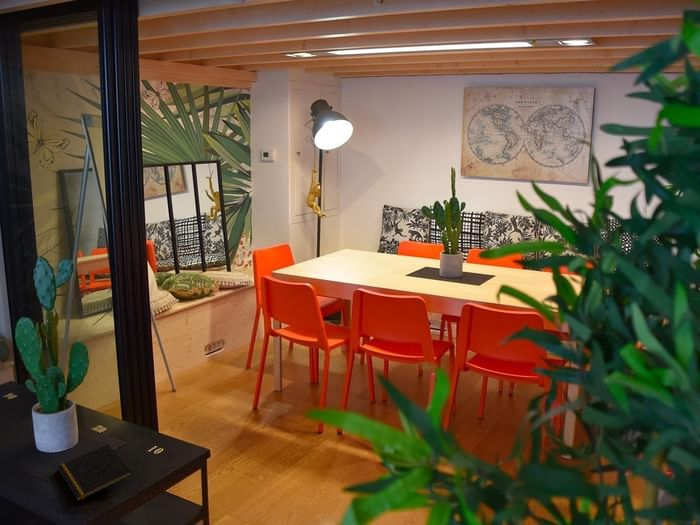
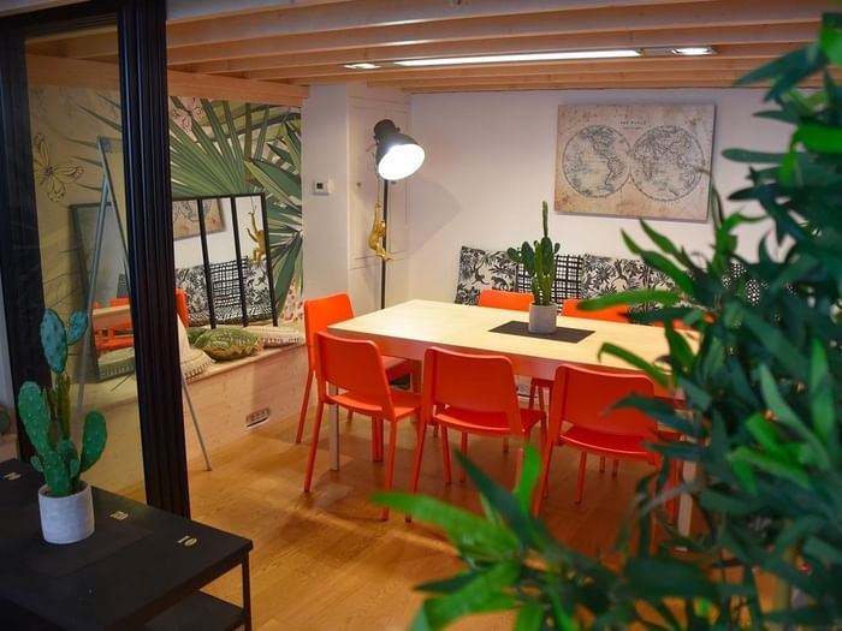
- notepad (94, 470)
